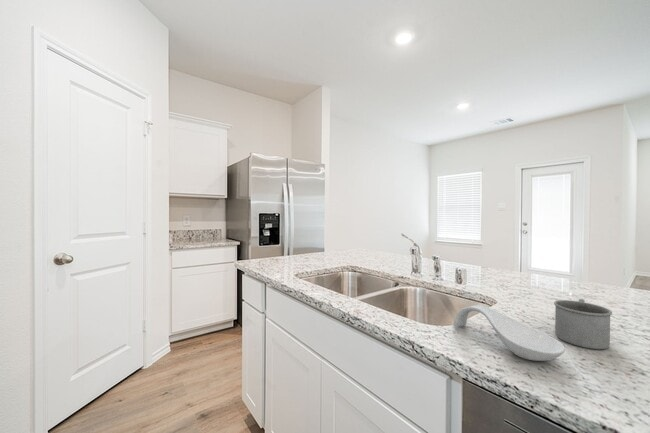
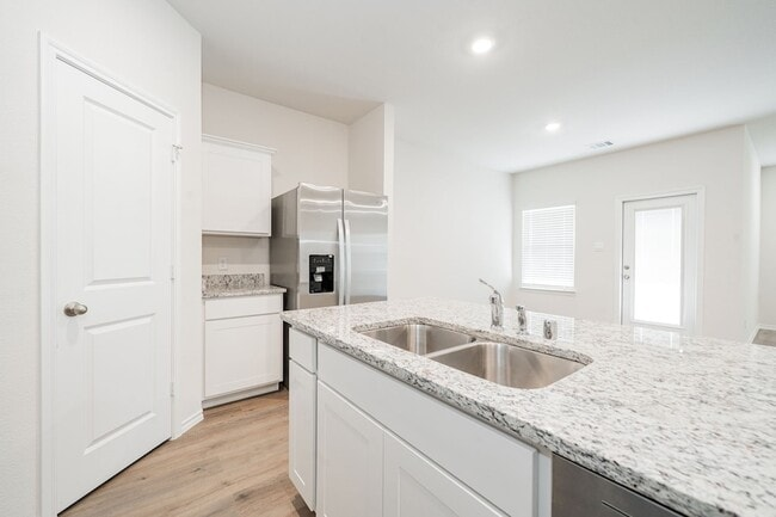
- spoon rest (501, 328)
- mug (580, 321)
